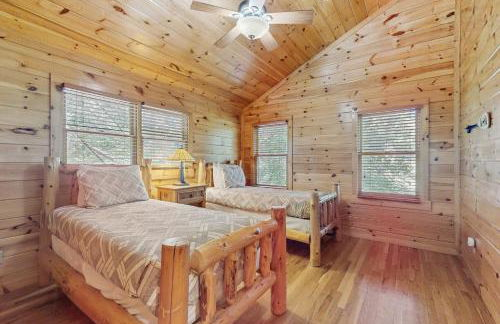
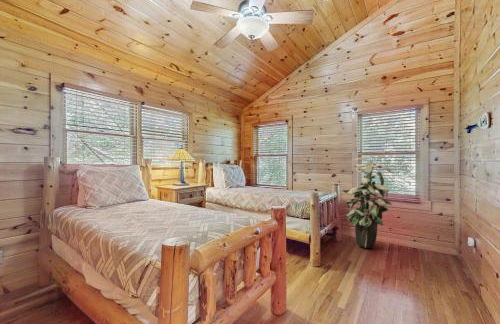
+ indoor plant (364, 201)
